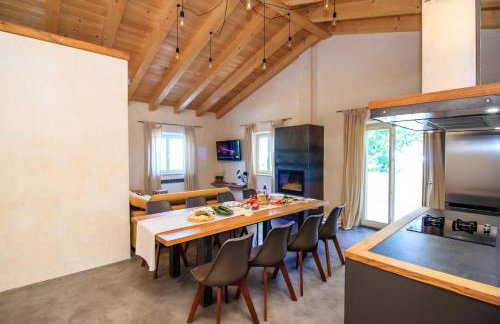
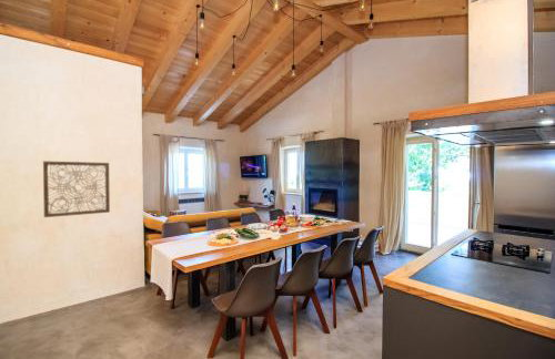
+ wall art (77, 189)
